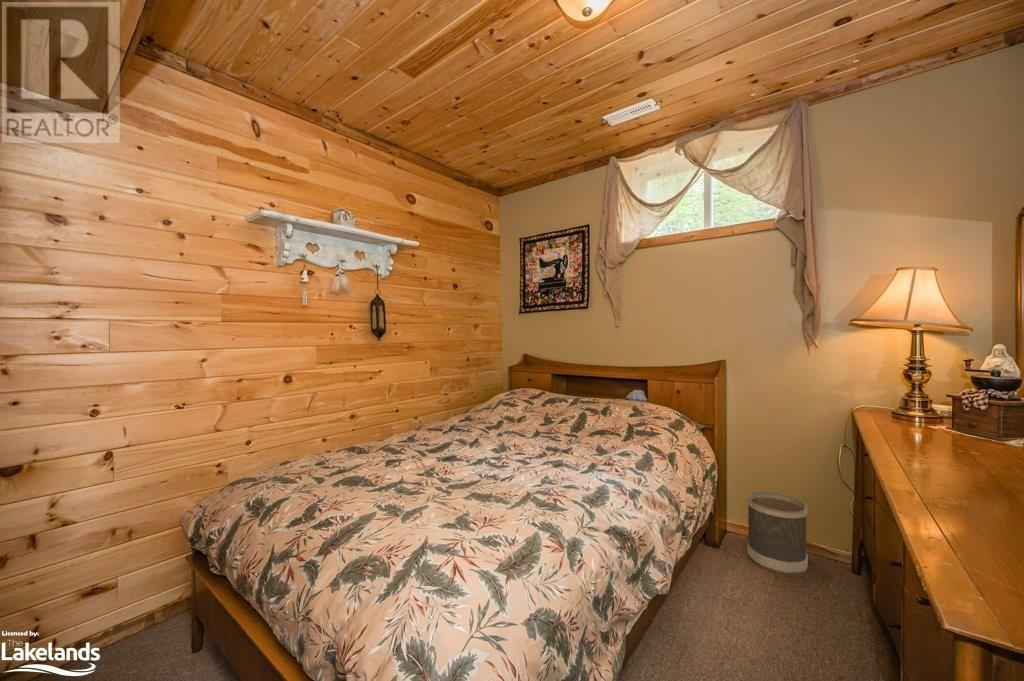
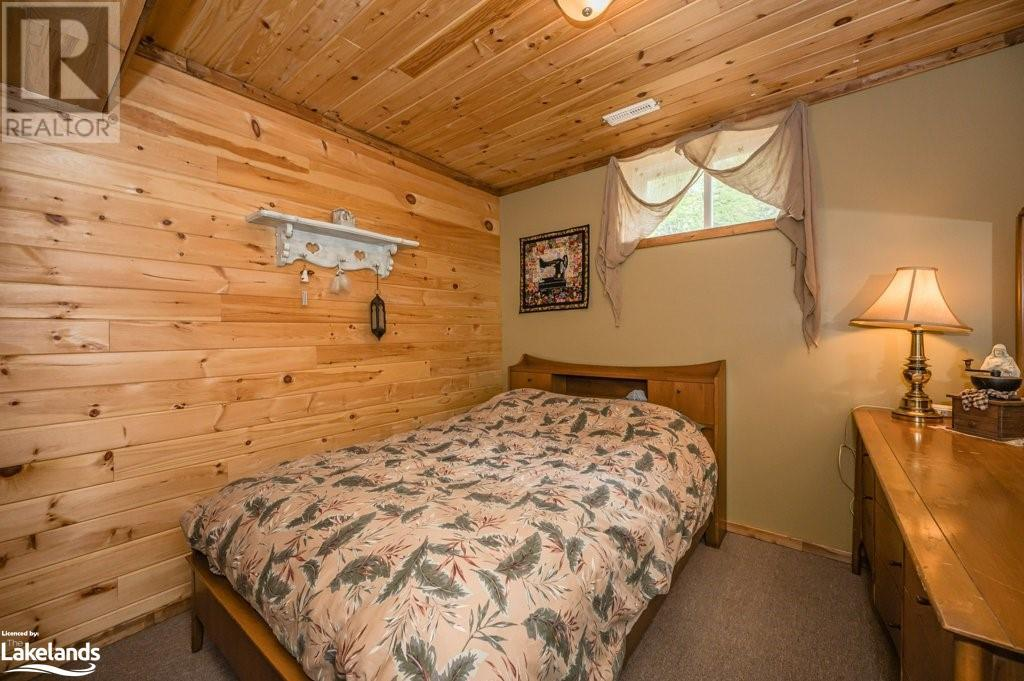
- wastebasket (777, 530)
